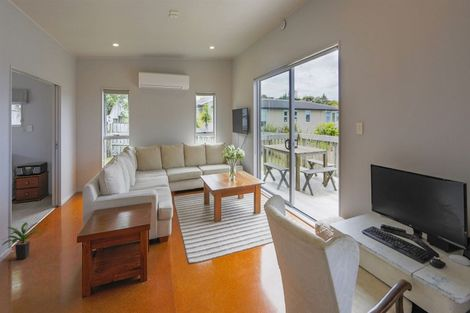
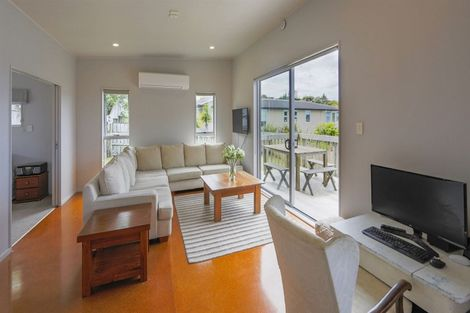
- potted plant (22, 241)
